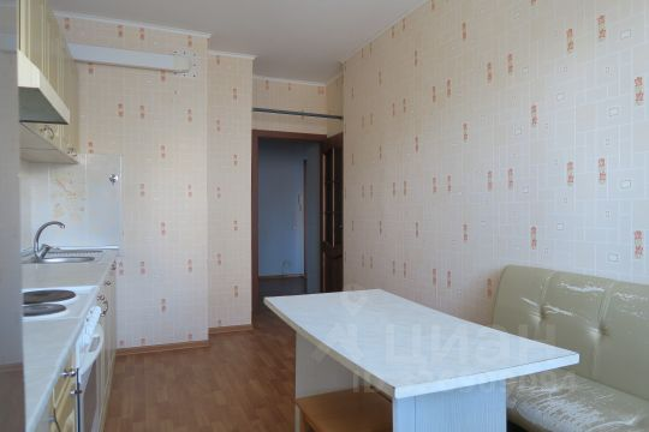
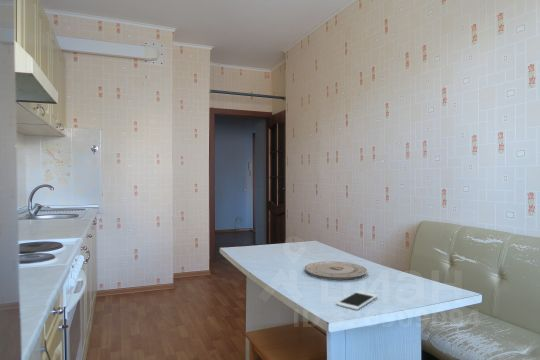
+ cell phone (357, 299)
+ plate (335, 270)
